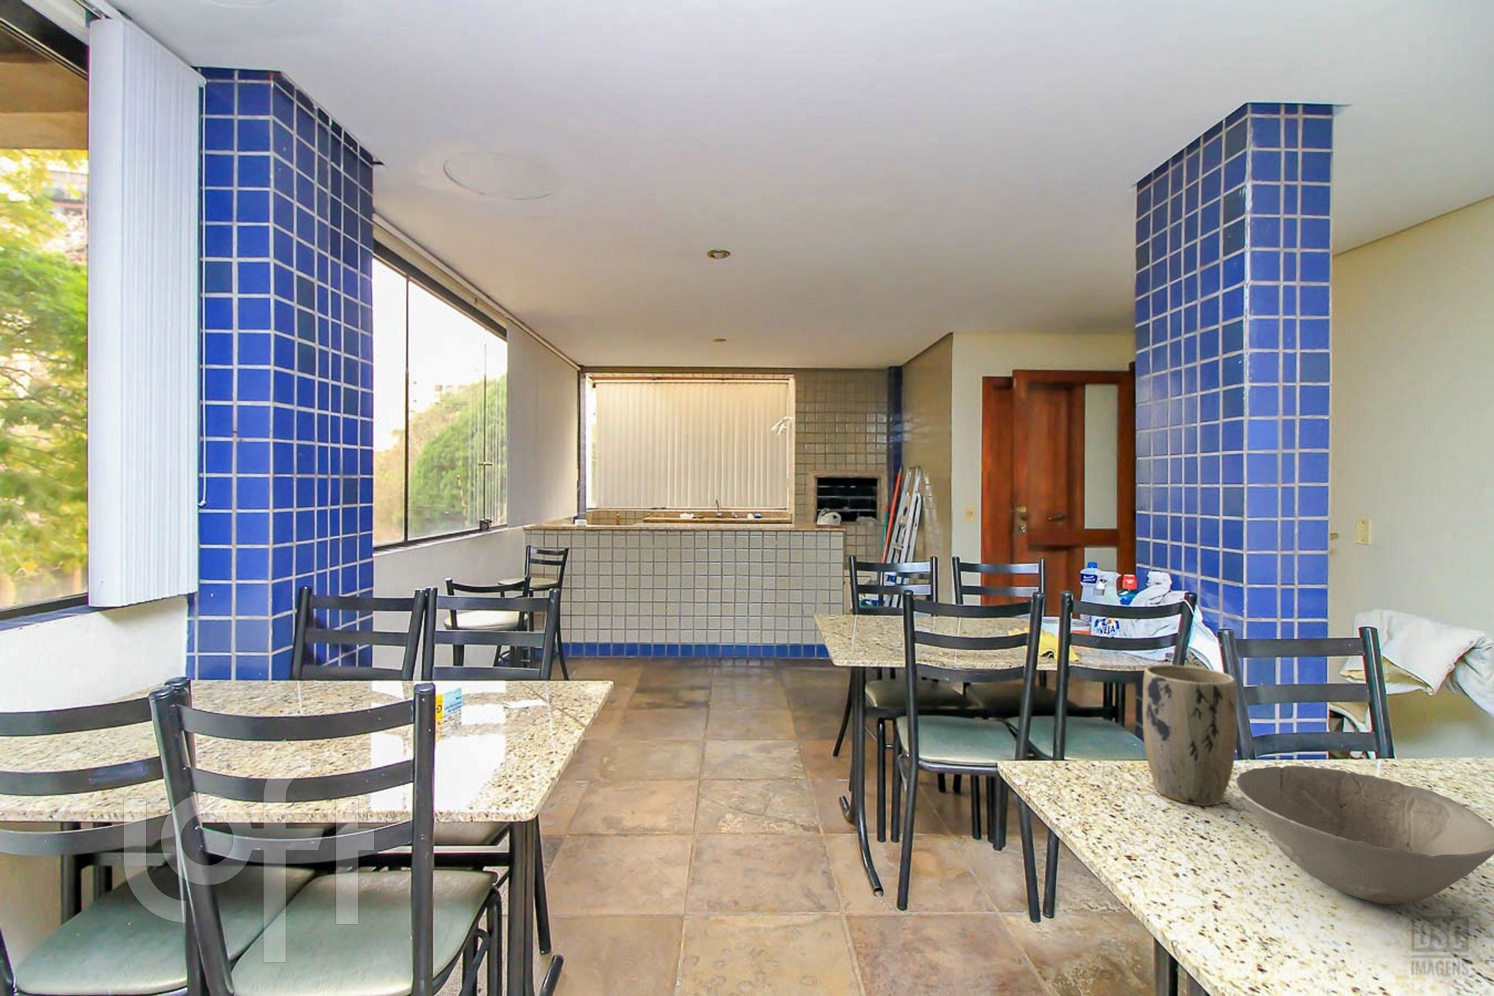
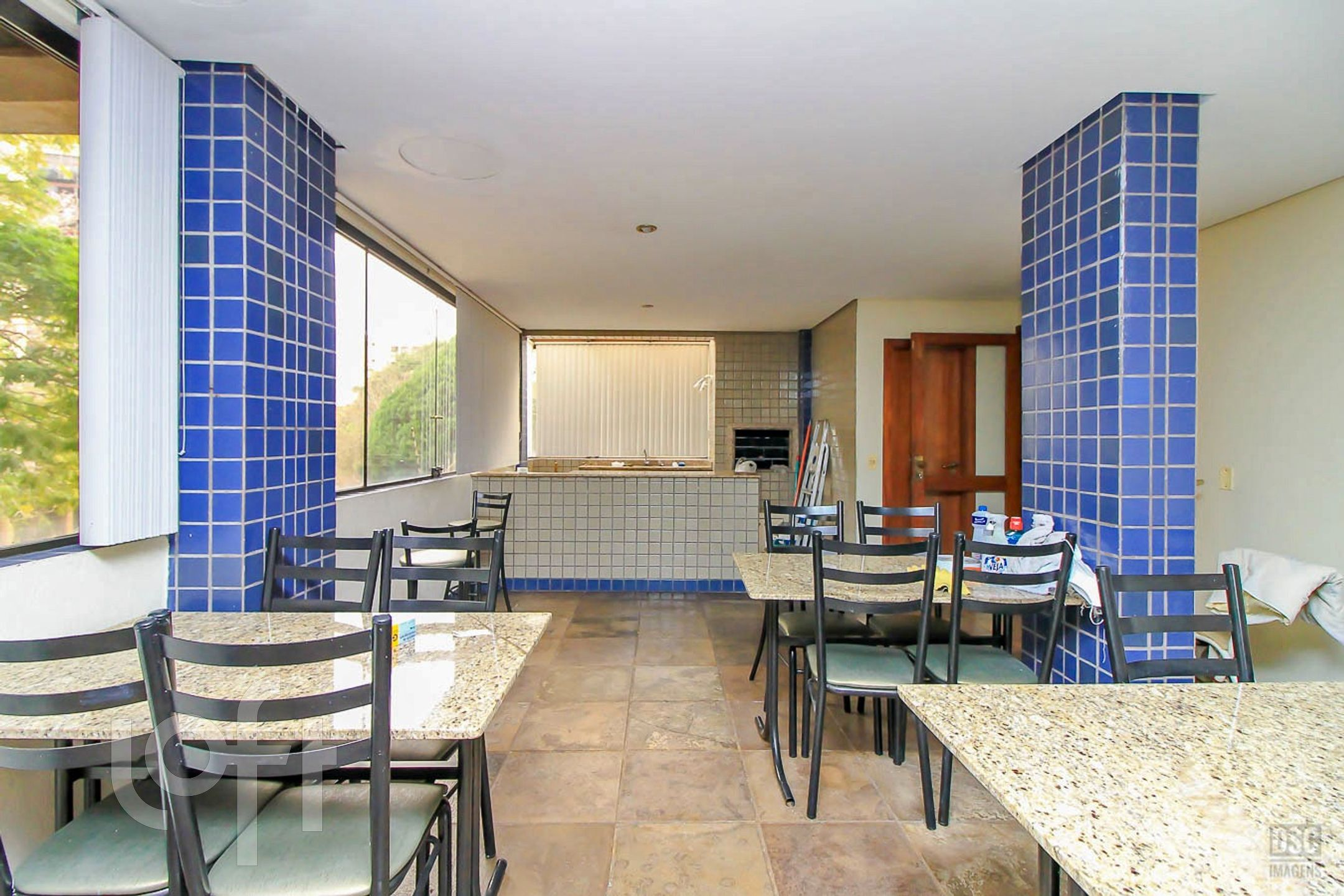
- plant pot (1187, 734)
- bowl (1356, 843)
